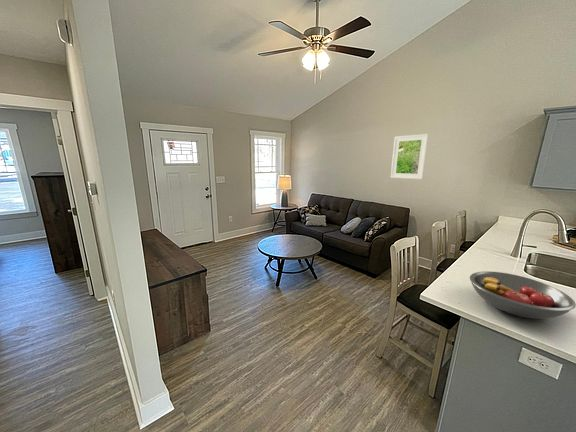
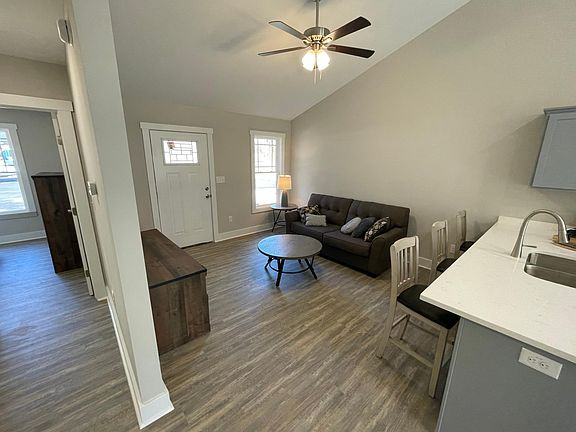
- fruit bowl (515, 294)
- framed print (408, 157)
